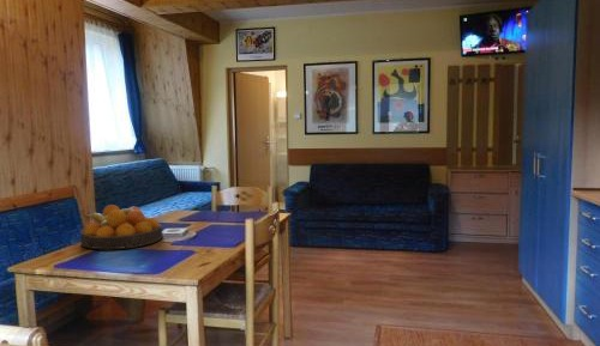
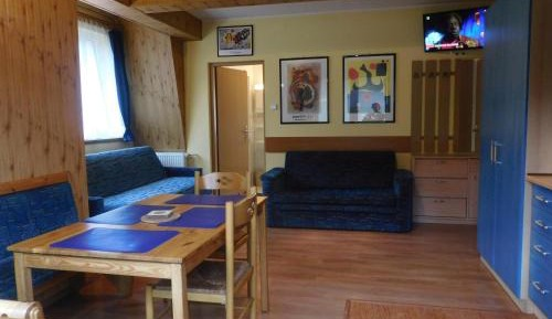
- fruit bowl (121, 223)
